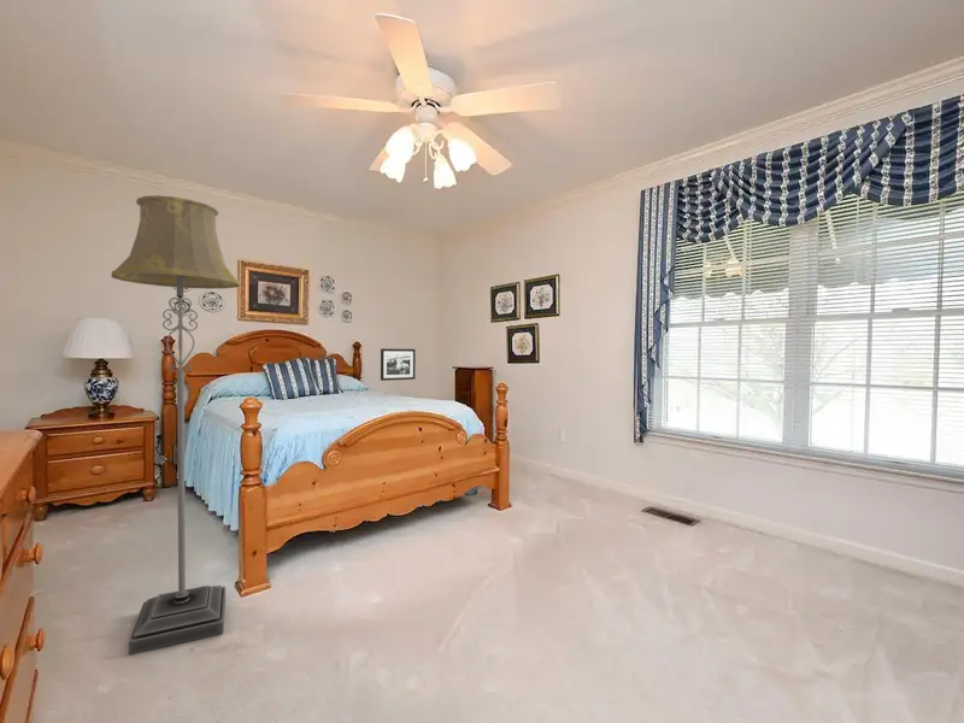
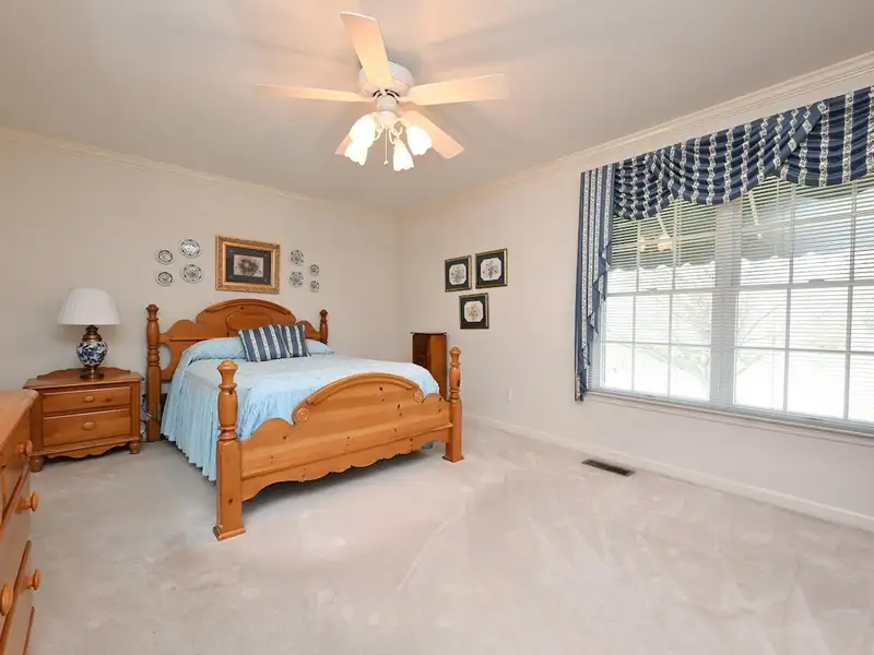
- floor lamp (180, 417)
- picture frame (398, 364)
